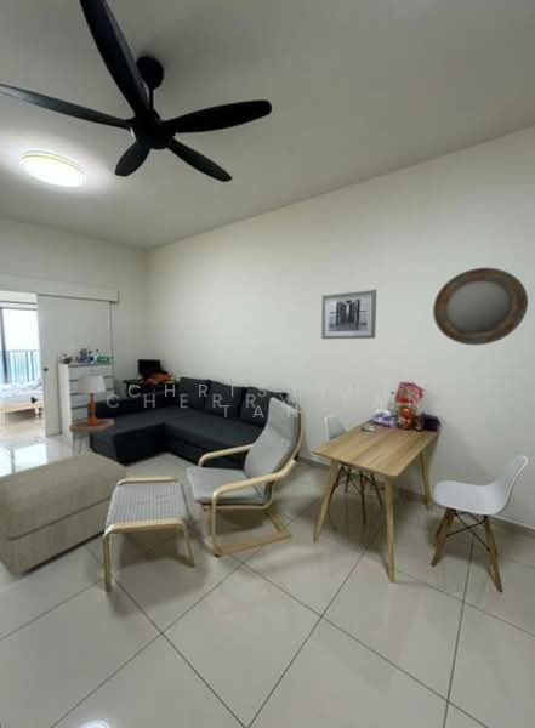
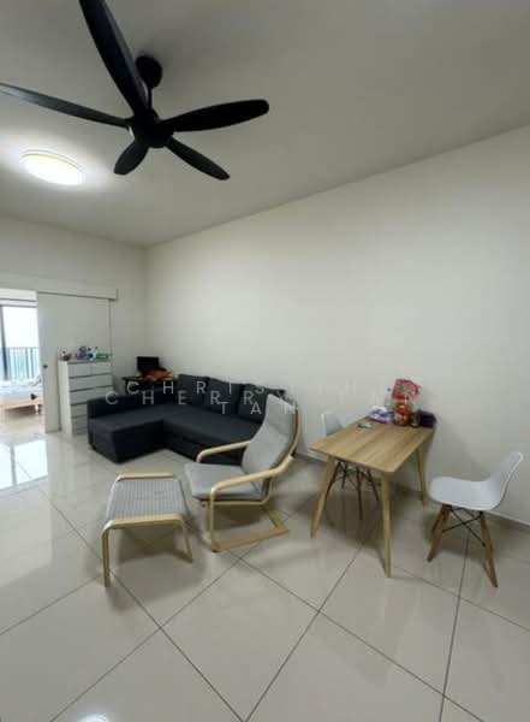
- wall art (347, 315)
- home mirror (476, 307)
- table lamp (91, 399)
- ottoman (61, 500)
- side table (97, 447)
